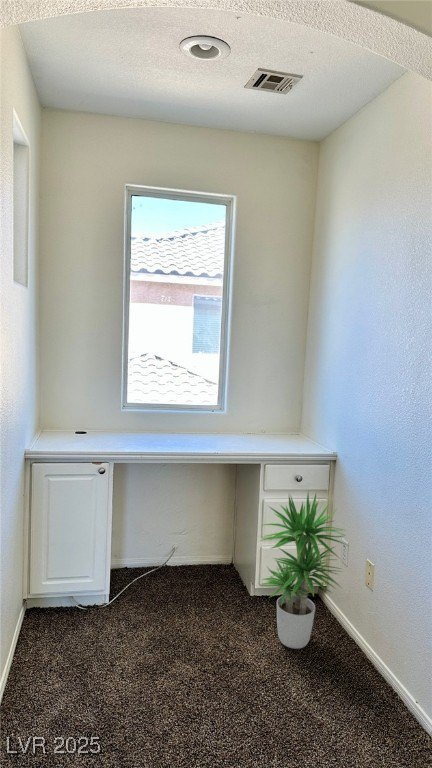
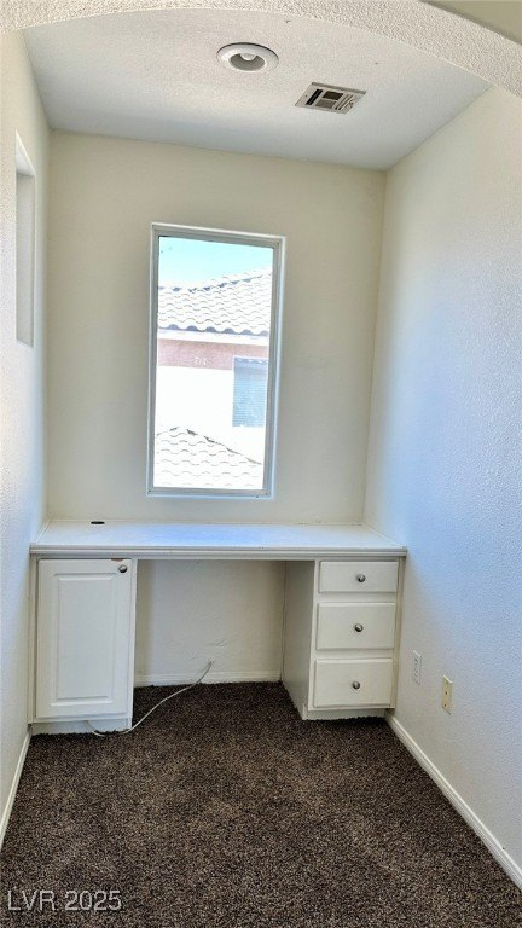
- potted plant (303, 569)
